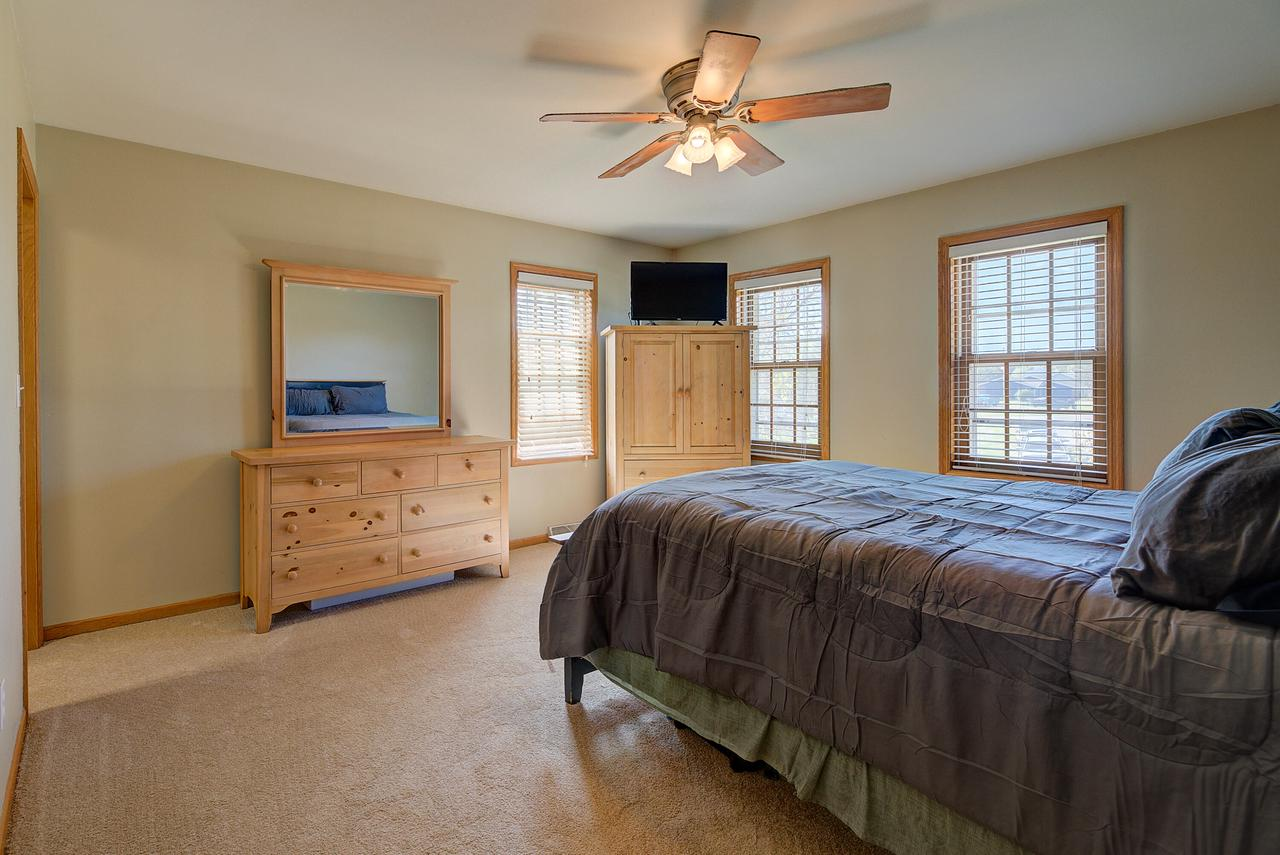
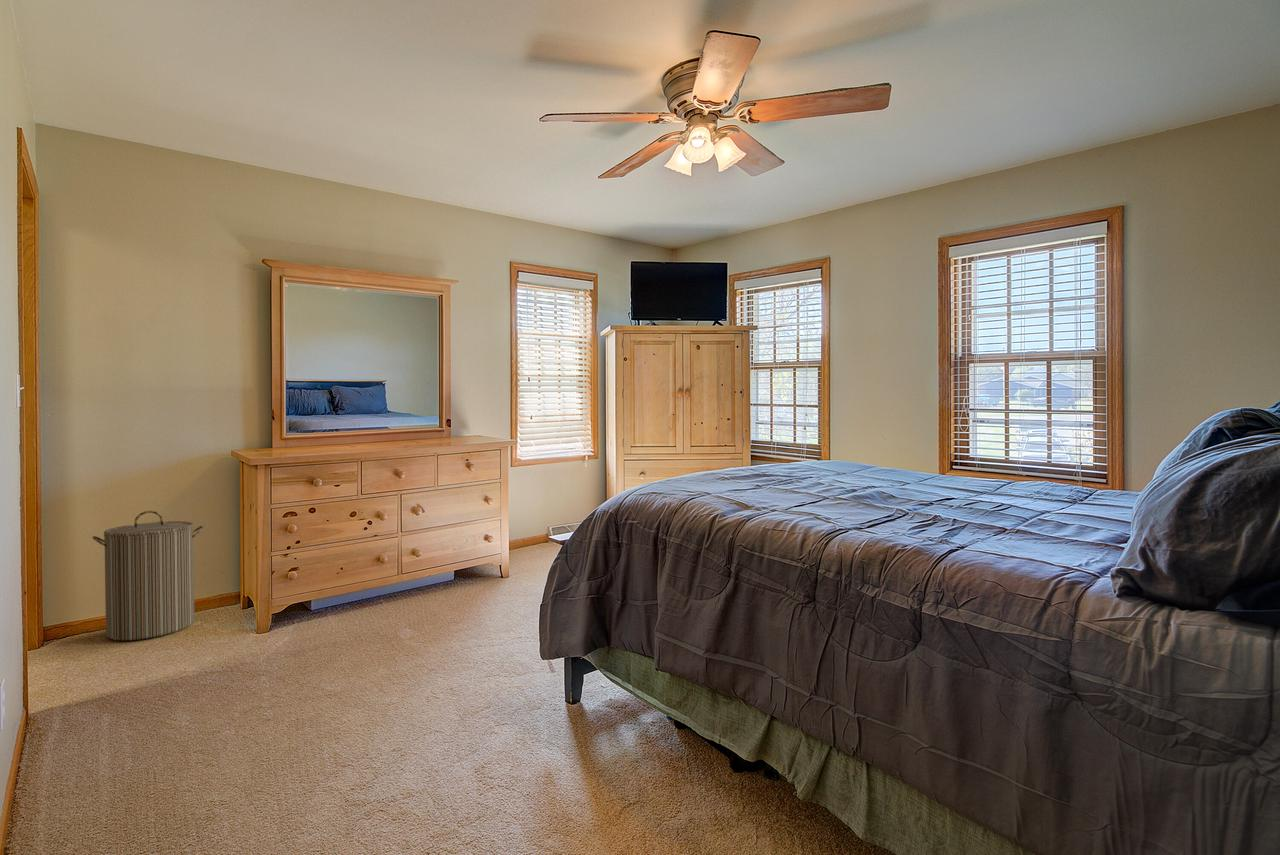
+ laundry hamper (151, 569)
